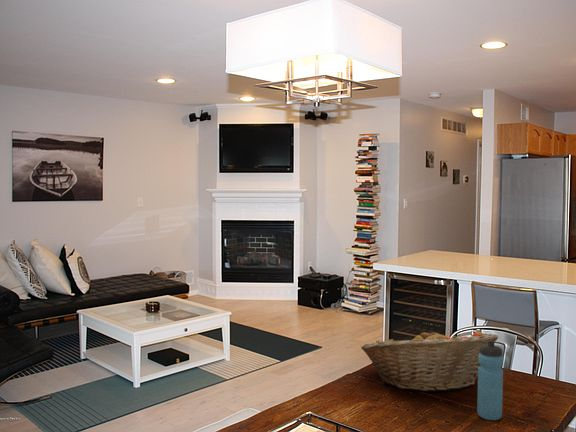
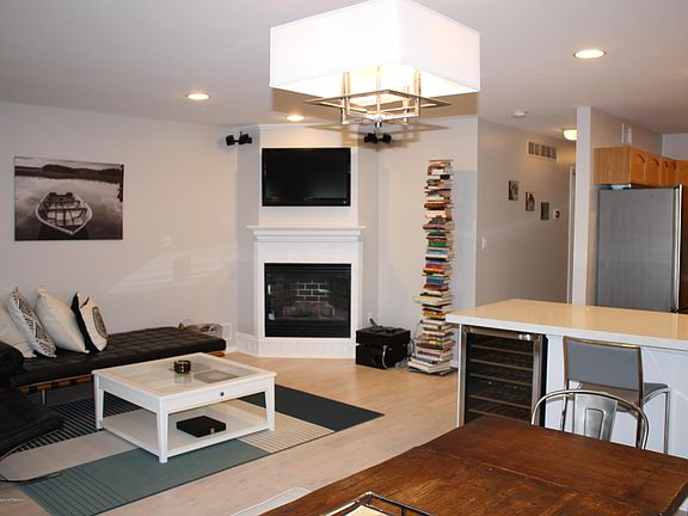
- fruit basket (428, 353)
- water bottle (490, 378)
